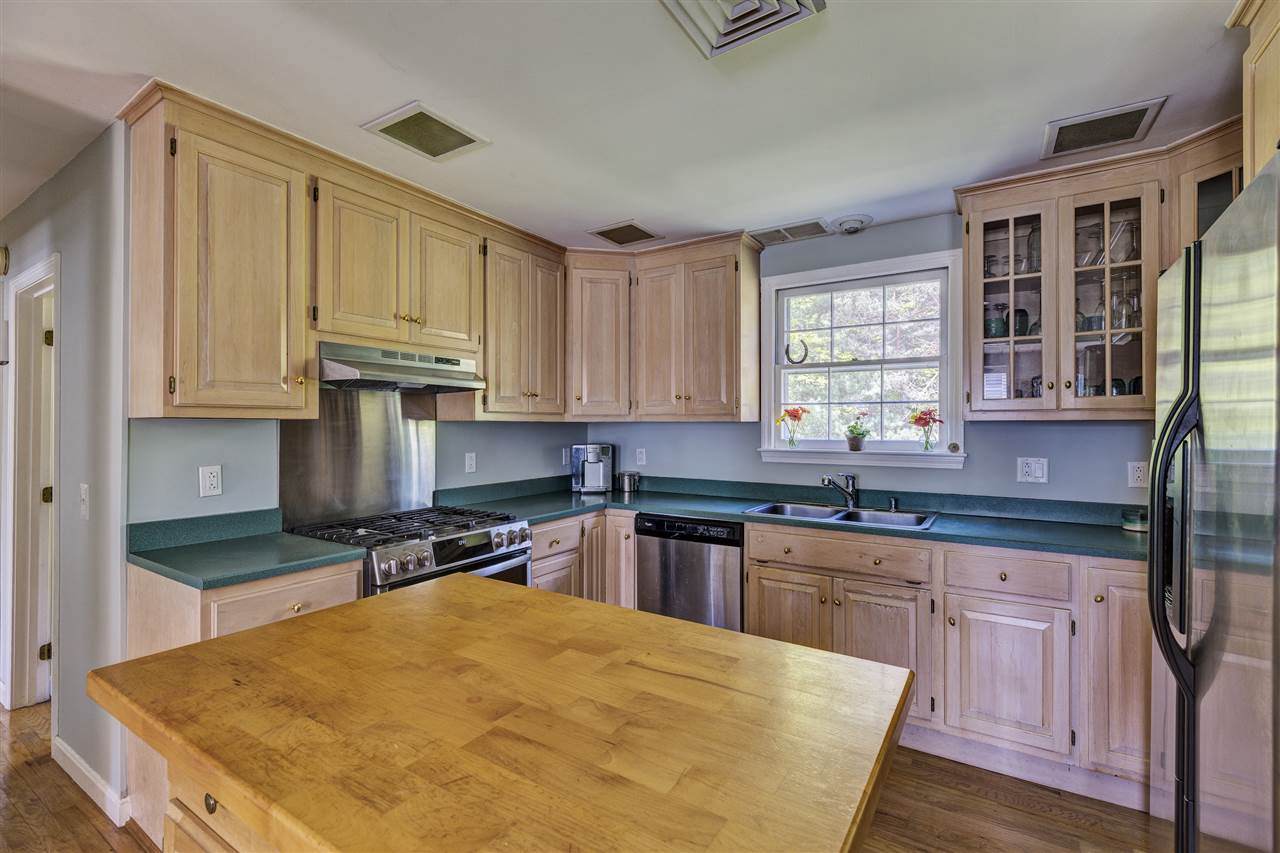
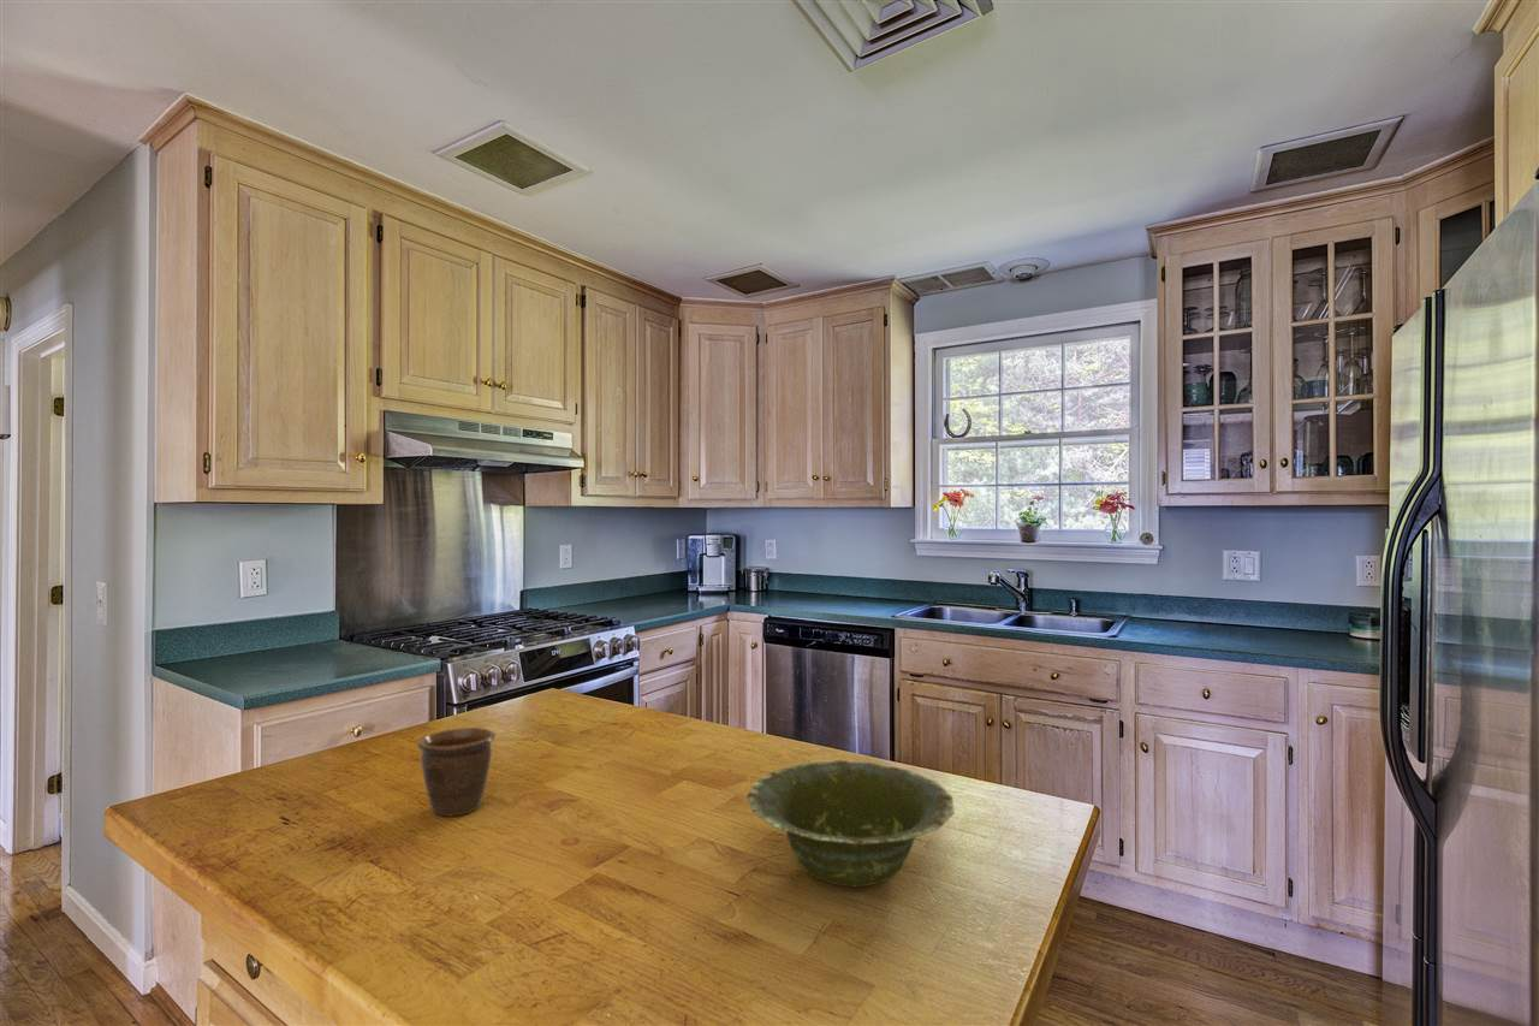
+ mug (456, 770)
+ dish (849, 832)
